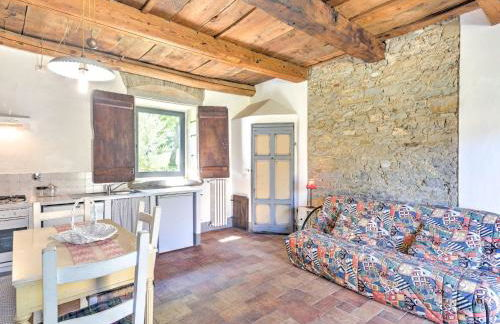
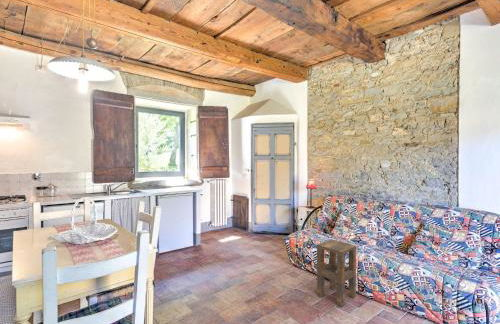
+ side table (336, 270)
